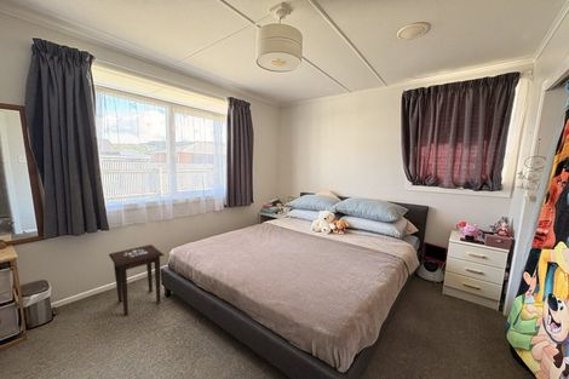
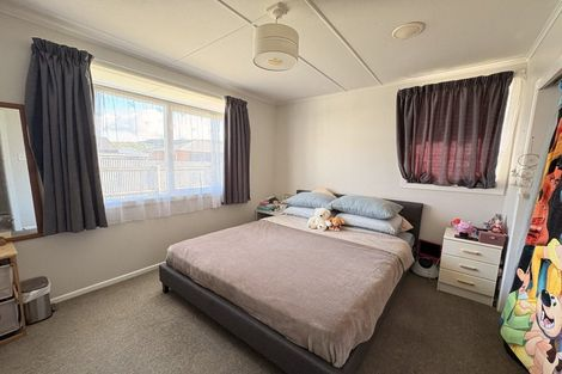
- side table (148, 277)
